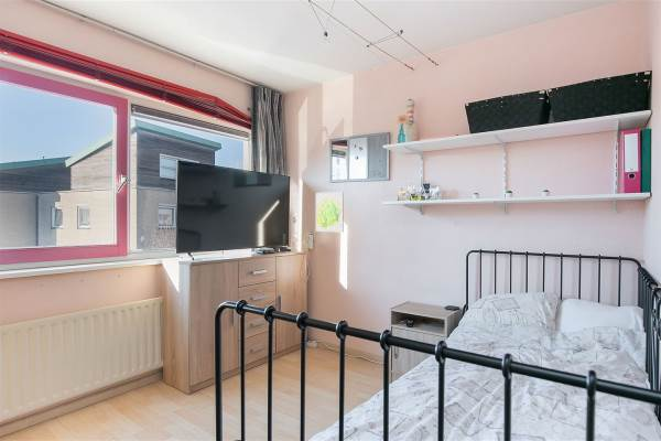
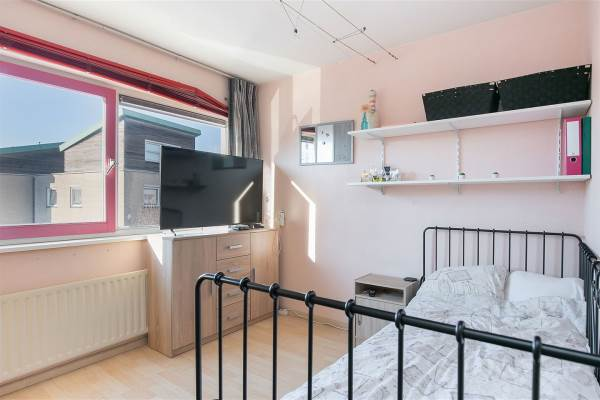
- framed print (328, 212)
